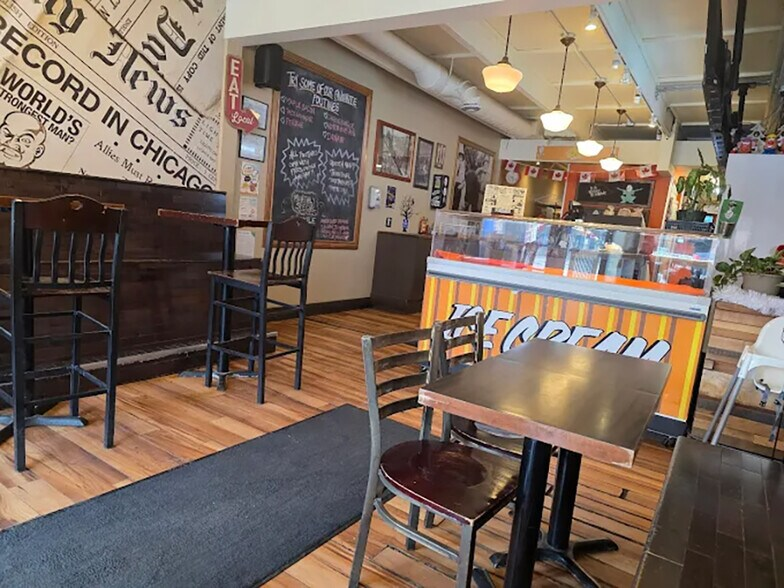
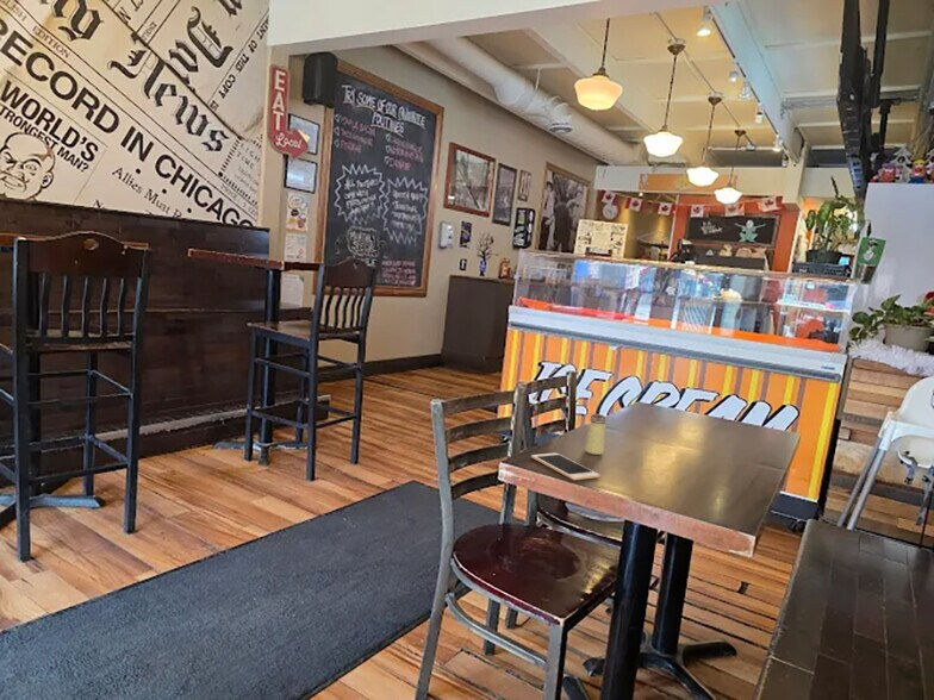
+ cell phone (563, 465)
+ saltshaker (596, 433)
